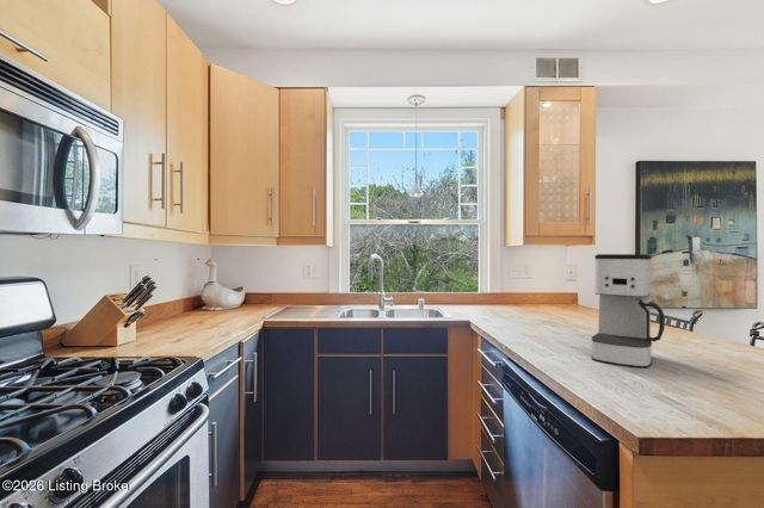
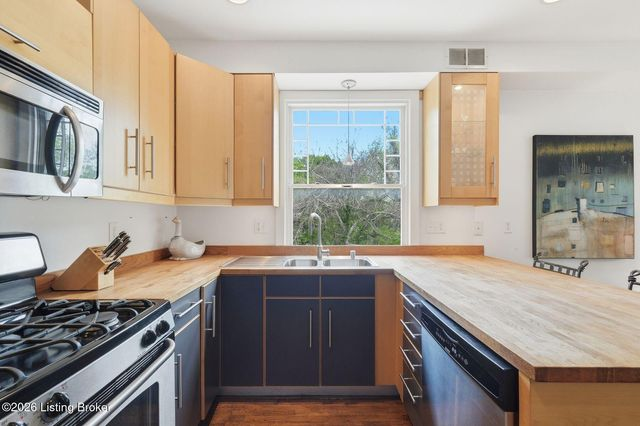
- coffee maker (627, 306)
